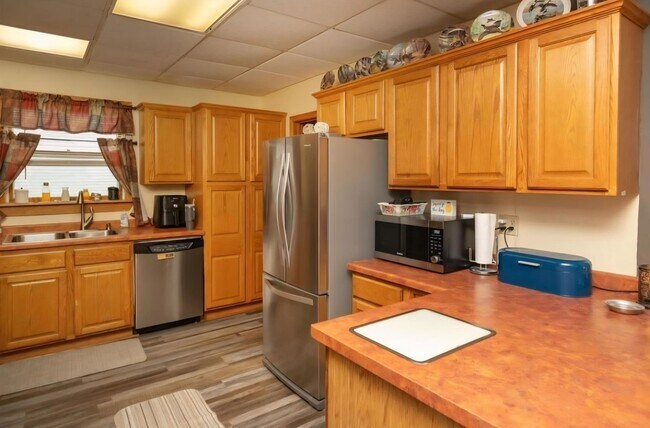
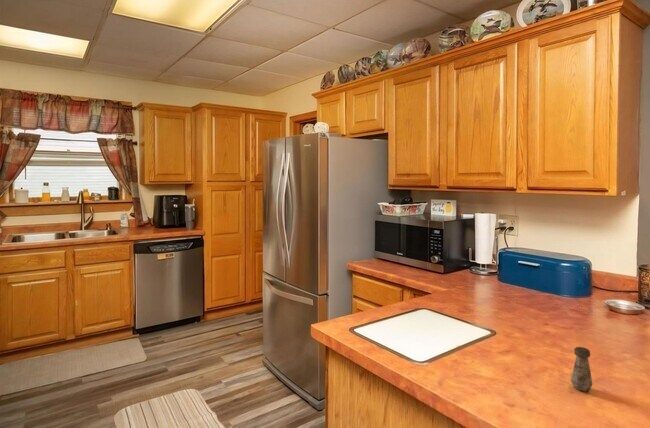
+ salt shaker (581, 368)
